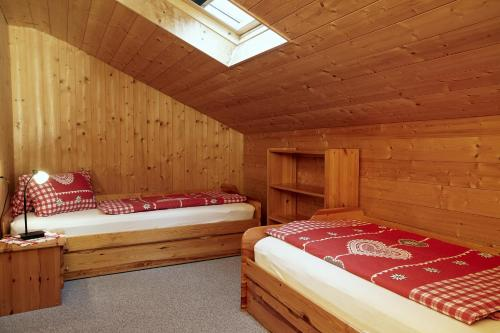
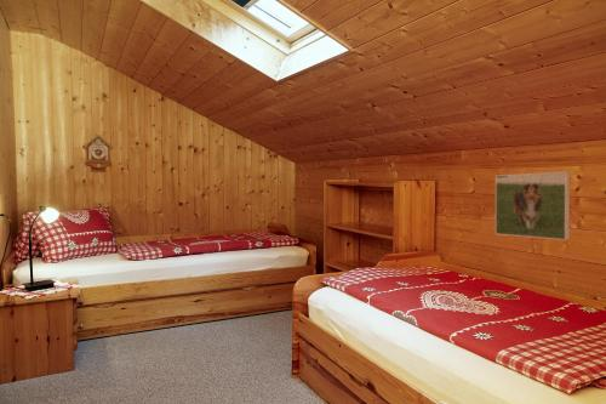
+ cuckoo clock (98, 153)
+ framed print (530, 205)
